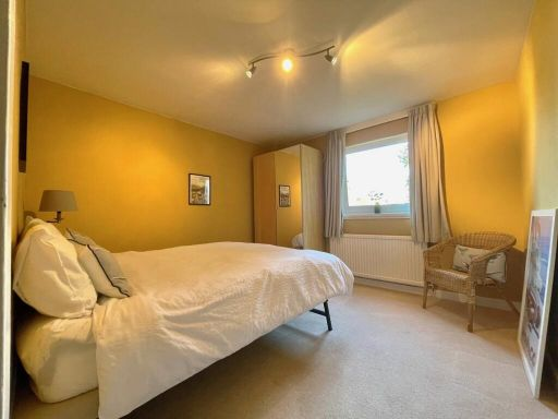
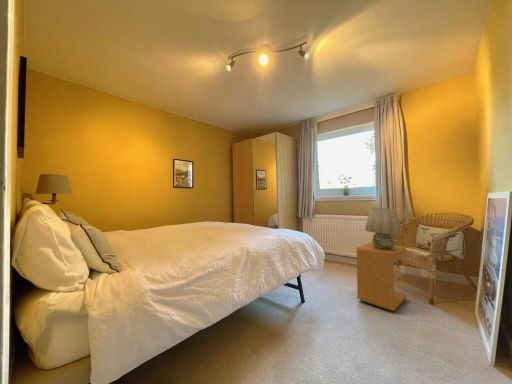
+ side table (381, 273)
+ table lamp (383, 228)
